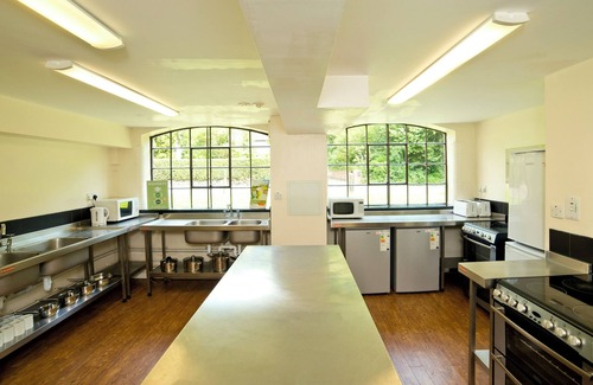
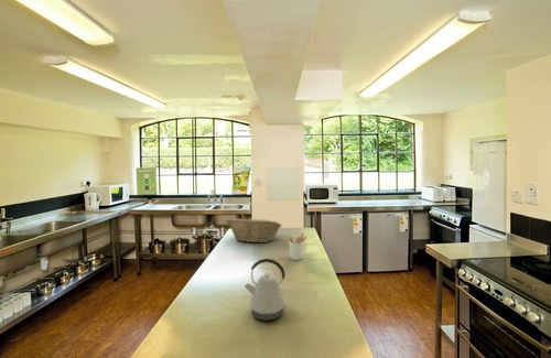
+ fruit basket (253, 227)
+ kettle (266, 285)
+ utensil holder (298, 246)
